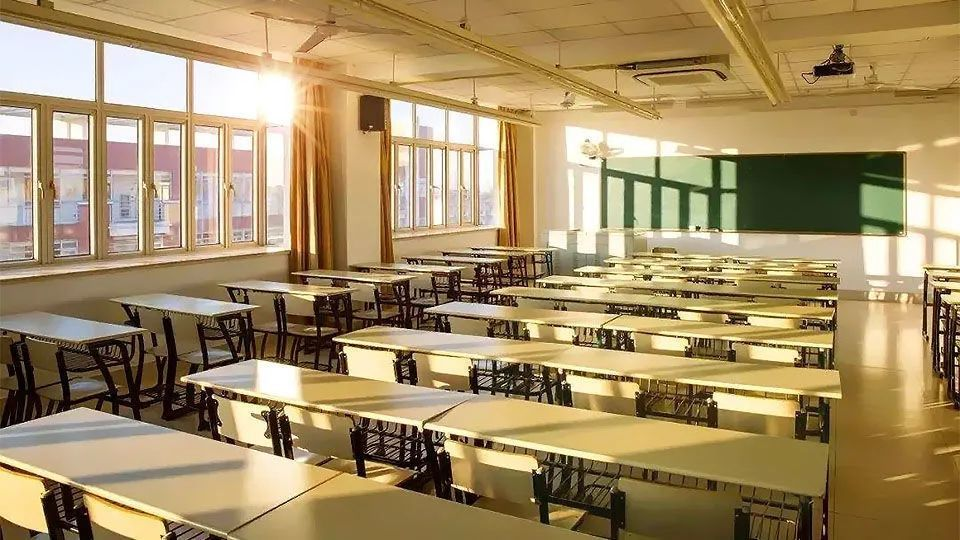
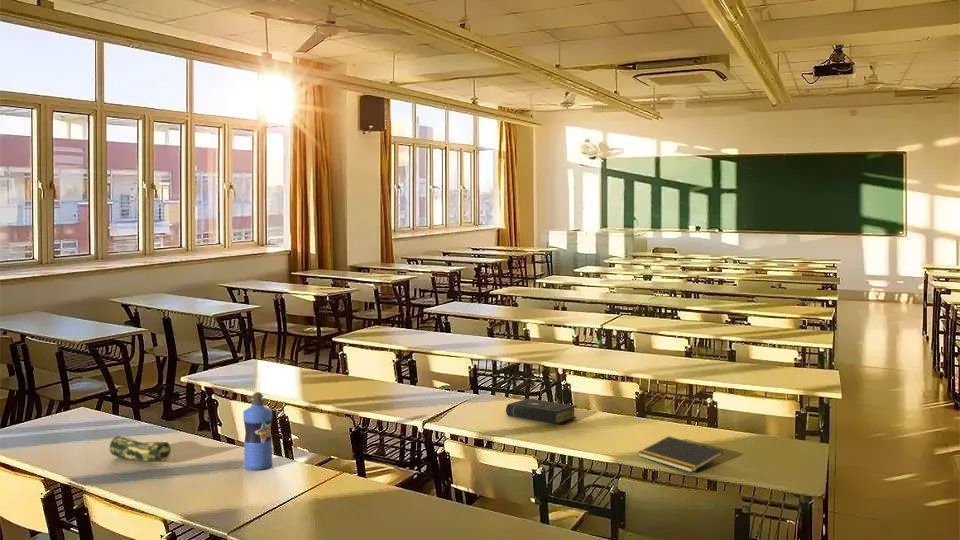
+ book (543, 410)
+ notepad (679, 453)
+ pencil case (141, 449)
+ water bottle (258, 429)
